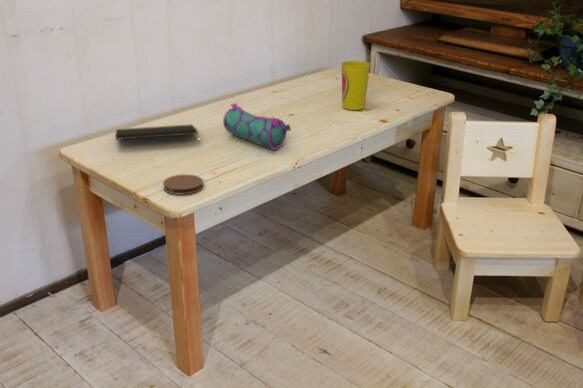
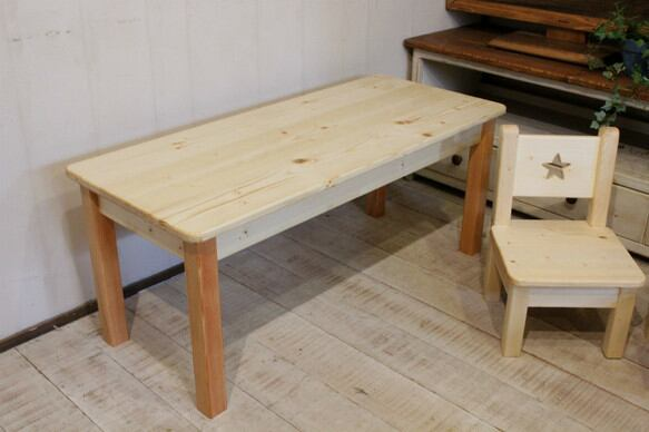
- notepad (155, 131)
- cup (354, 85)
- pencil case (255, 126)
- coaster (183, 184)
